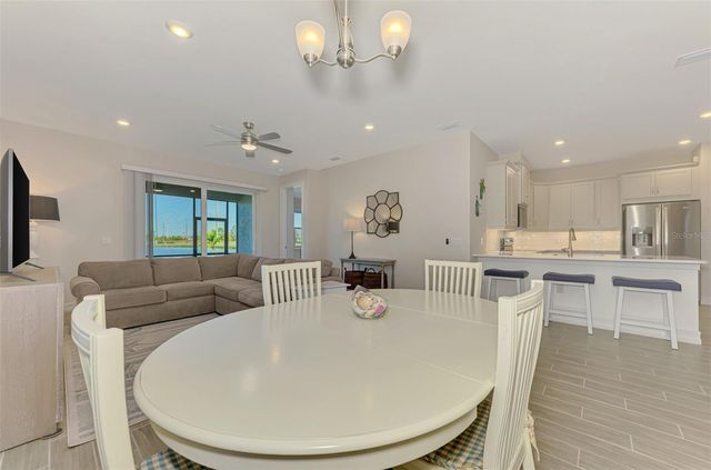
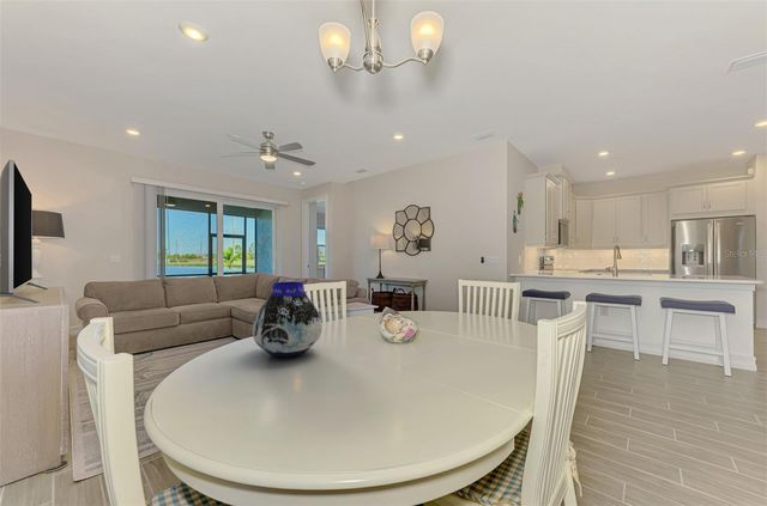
+ vase (288, 317)
